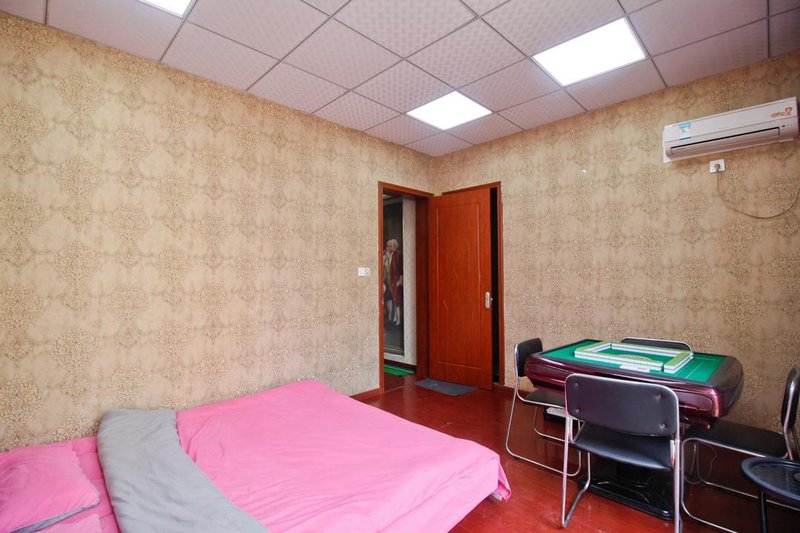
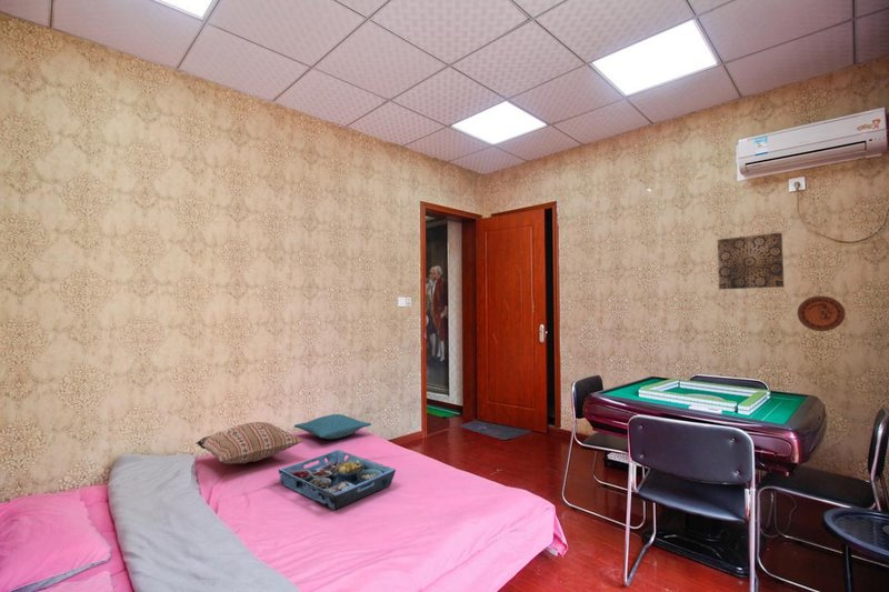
+ serving tray (337, 475)
+ pillow (332, 425)
+ decorative plate (820, 313)
+ cushion (249, 441)
+ wall art (749, 262)
